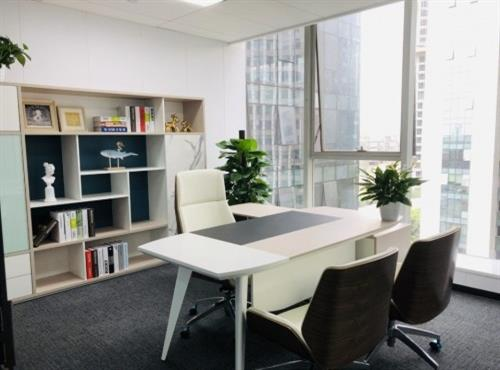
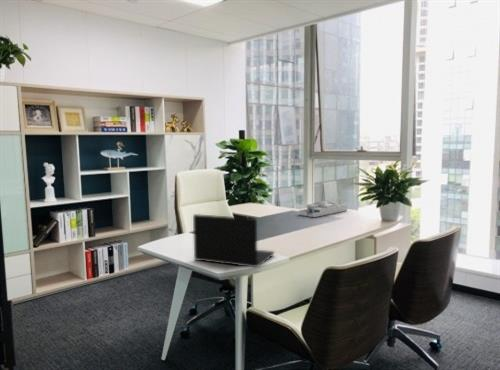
+ desk organizer (323, 207)
+ laptop (235, 234)
